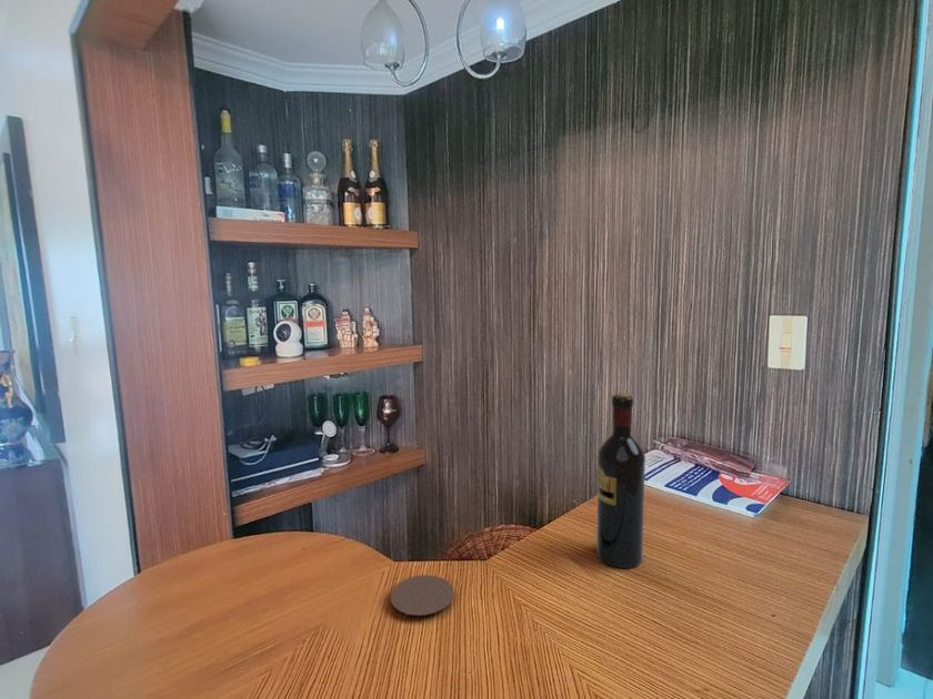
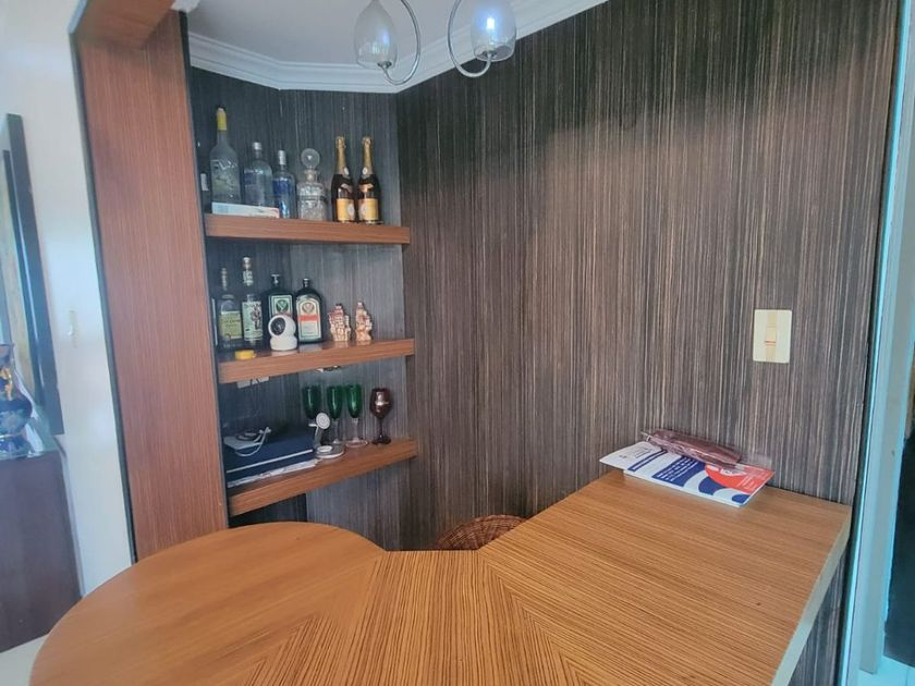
- coaster (422, 597)
- wine bottle (620, 476)
